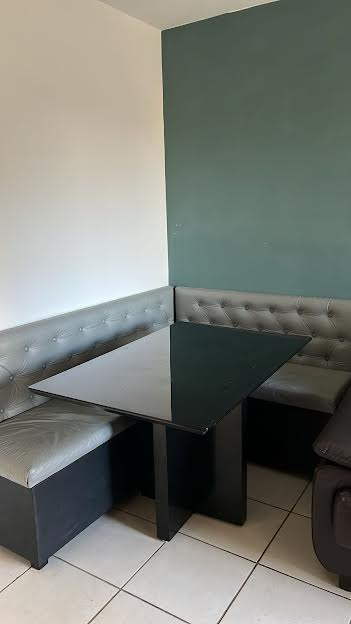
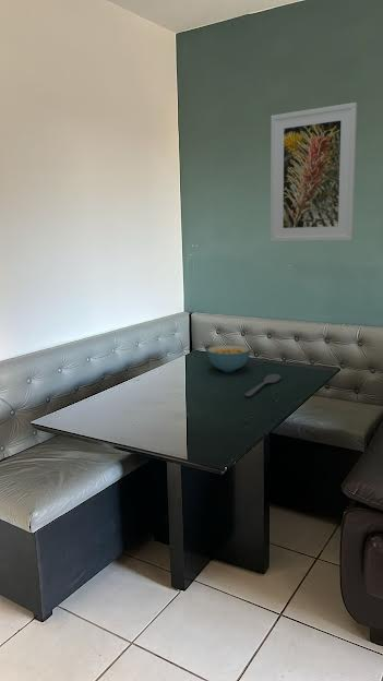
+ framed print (311, 177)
+ spoon (262, 384)
+ cereal bowl (228, 359)
